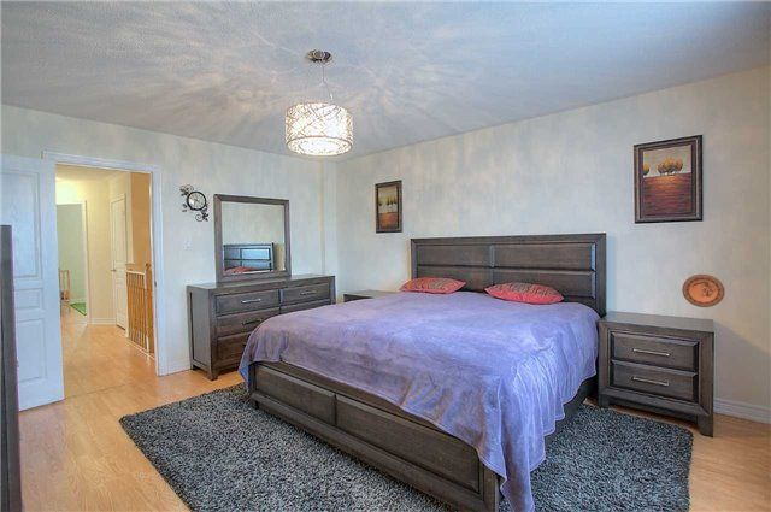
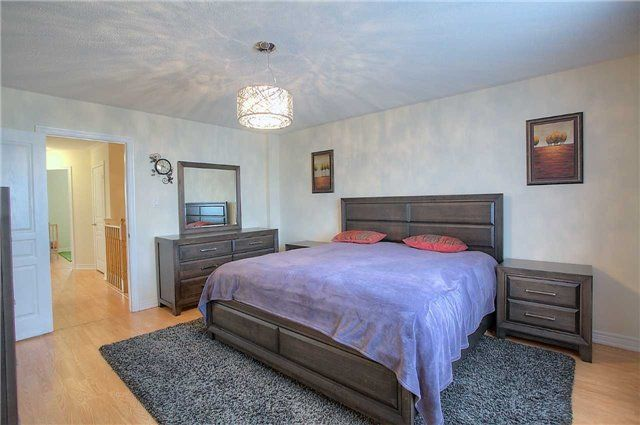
- decorative plate (702, 290)
